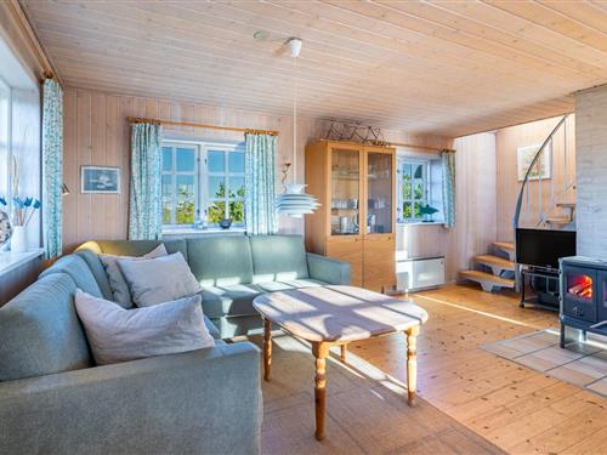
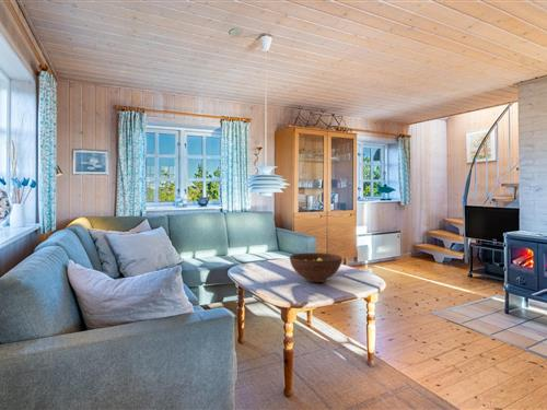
+ fruit bowl (315, 268)
